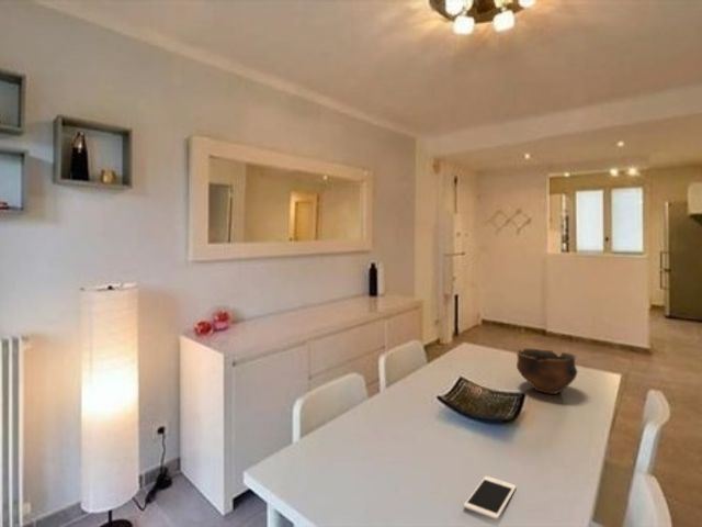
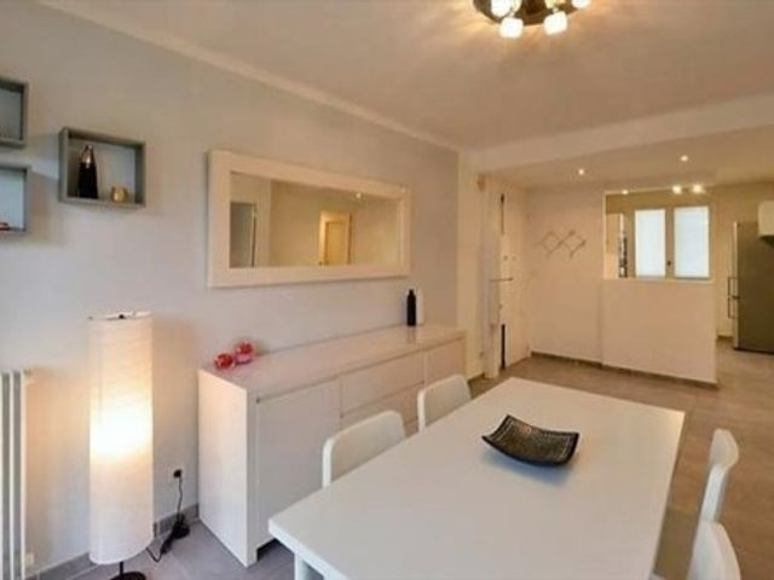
- cell phone (490, 495)
- bowl (545, 371)
